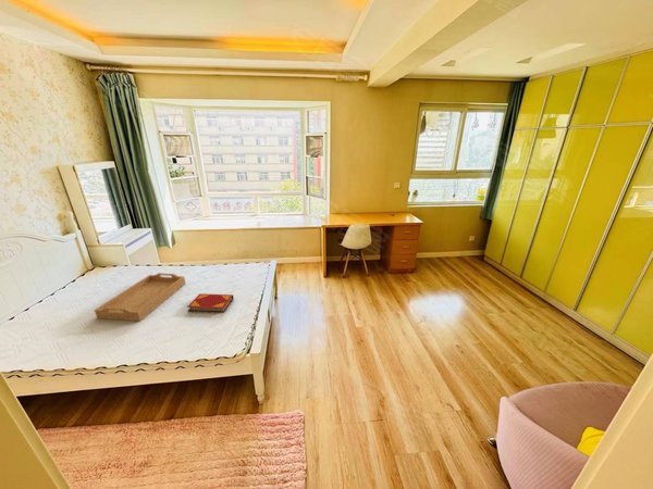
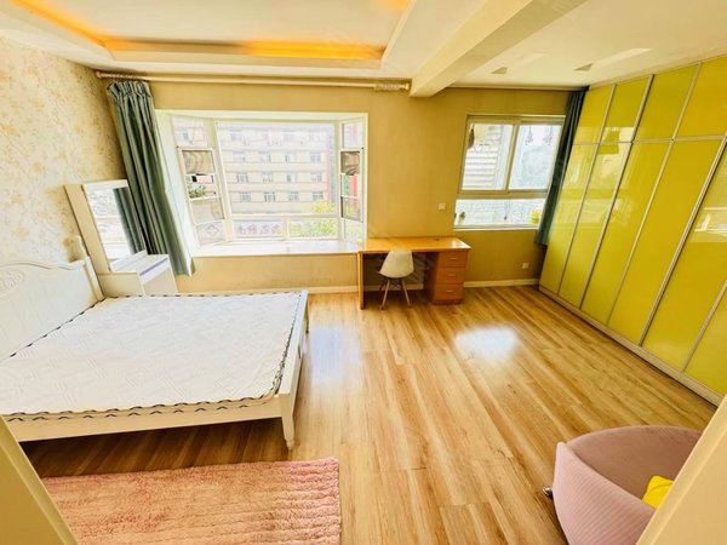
- hardback book (211, 302)
- serving tray (145, 293)
